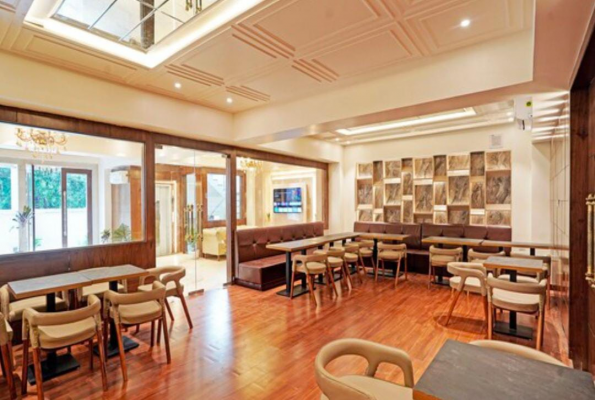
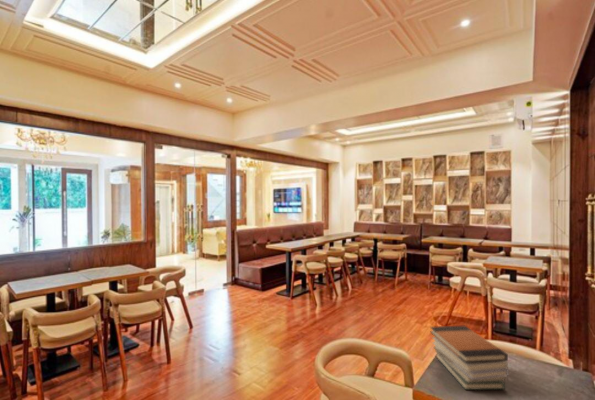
+ book stack (466, 355)
